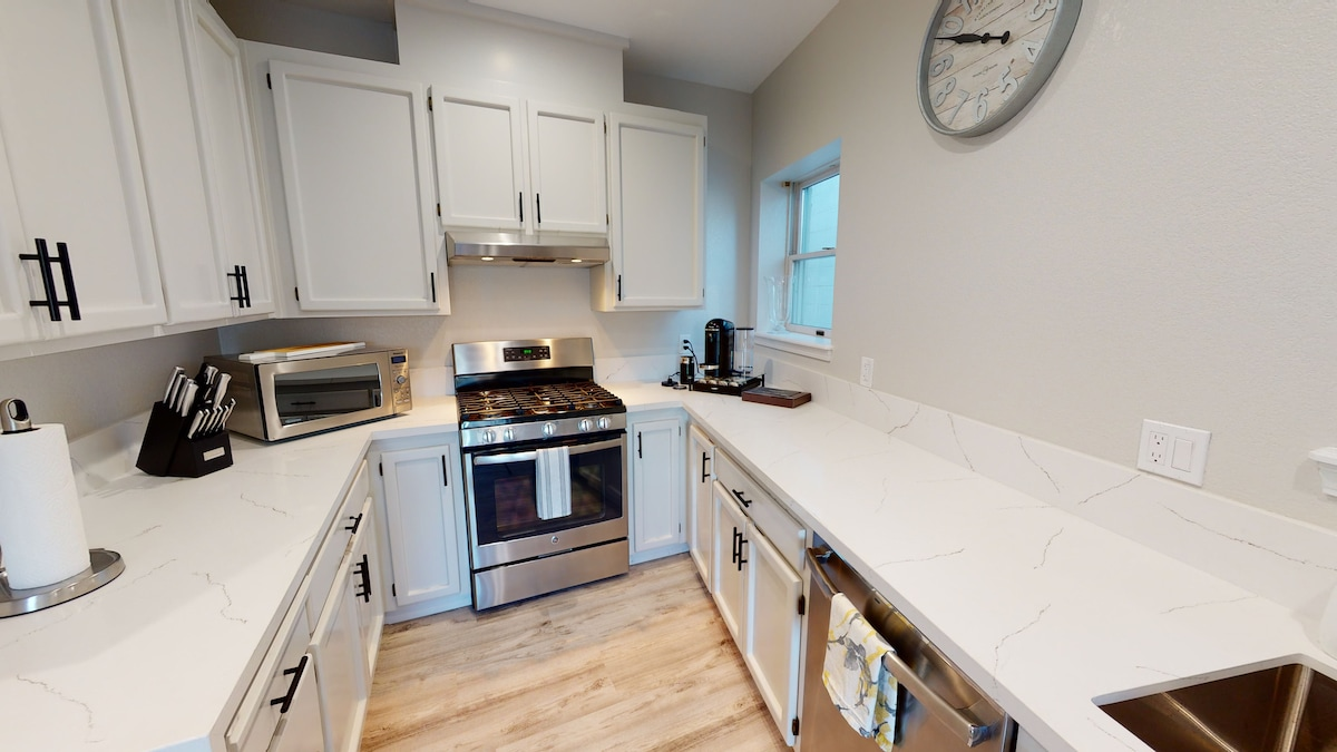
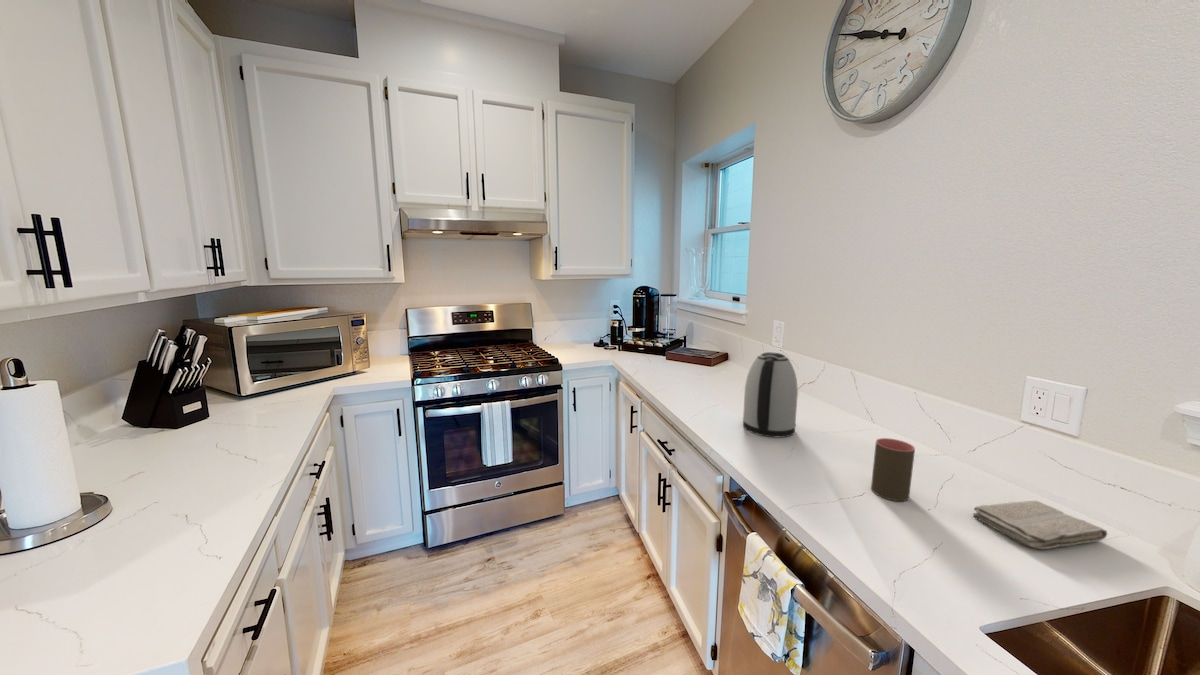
+ cup (892, 468)
+ kettle (768, 393)
+ washcloth (1035, 521)
